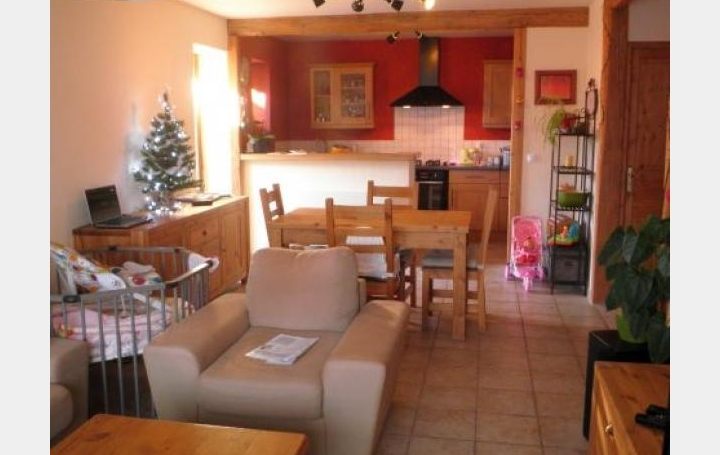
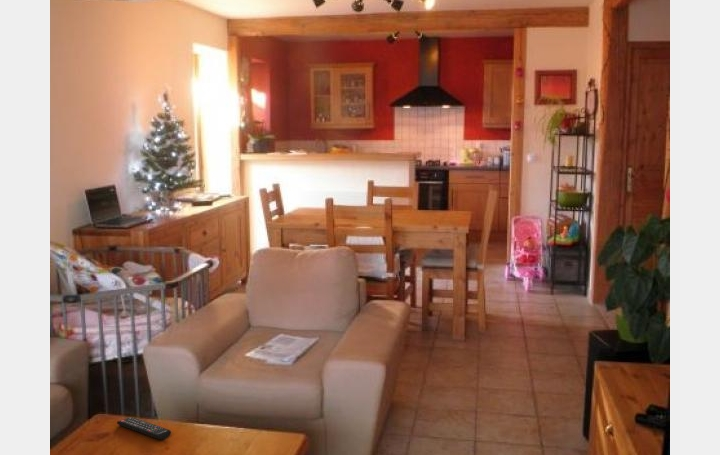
+ remote control (143, 428)
